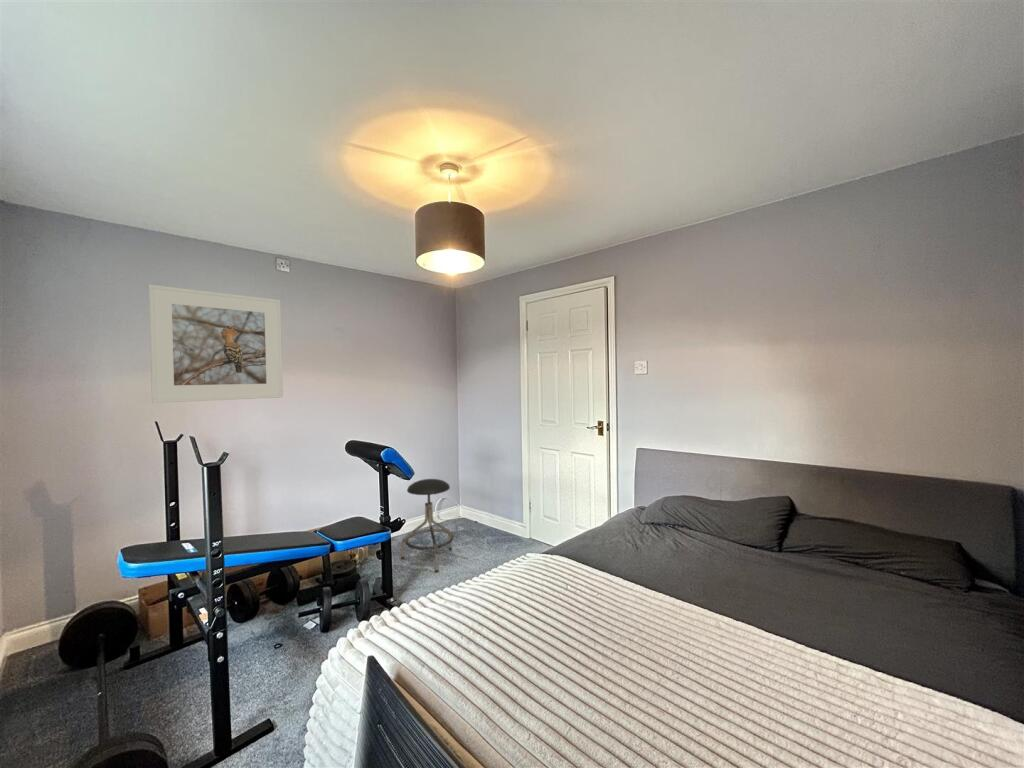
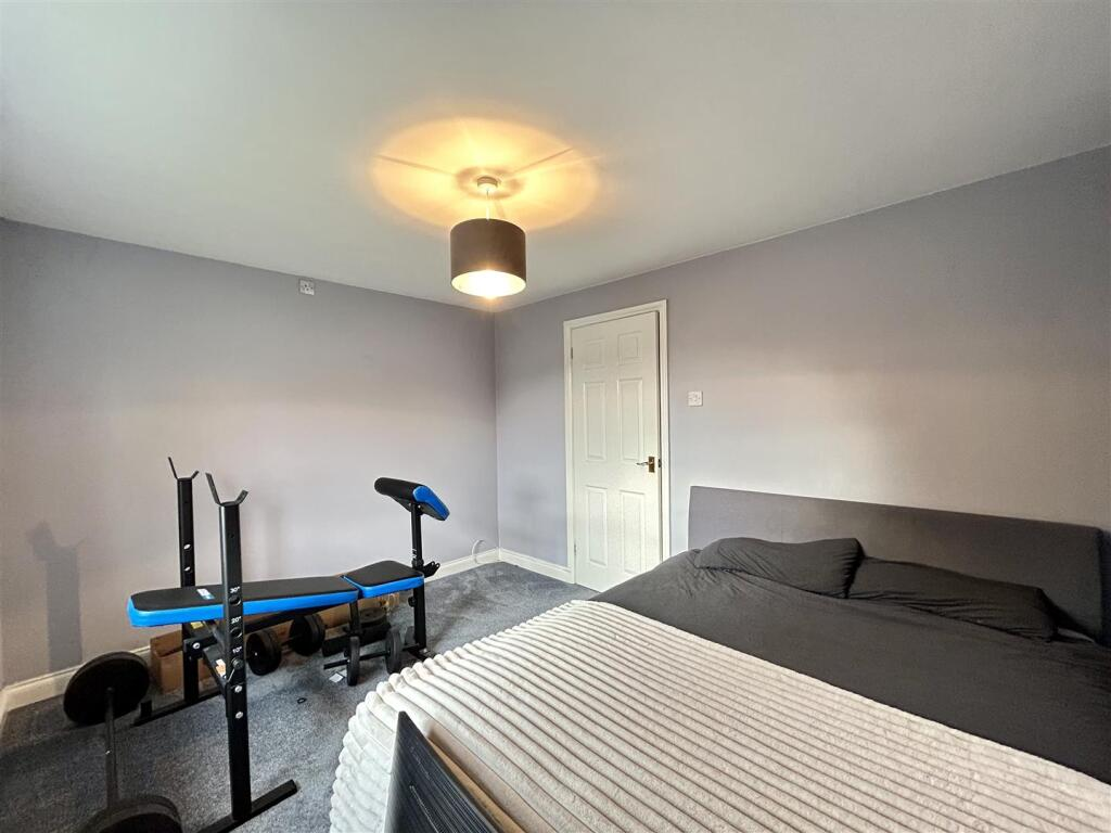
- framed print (222, 346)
- stool (431, 518)
